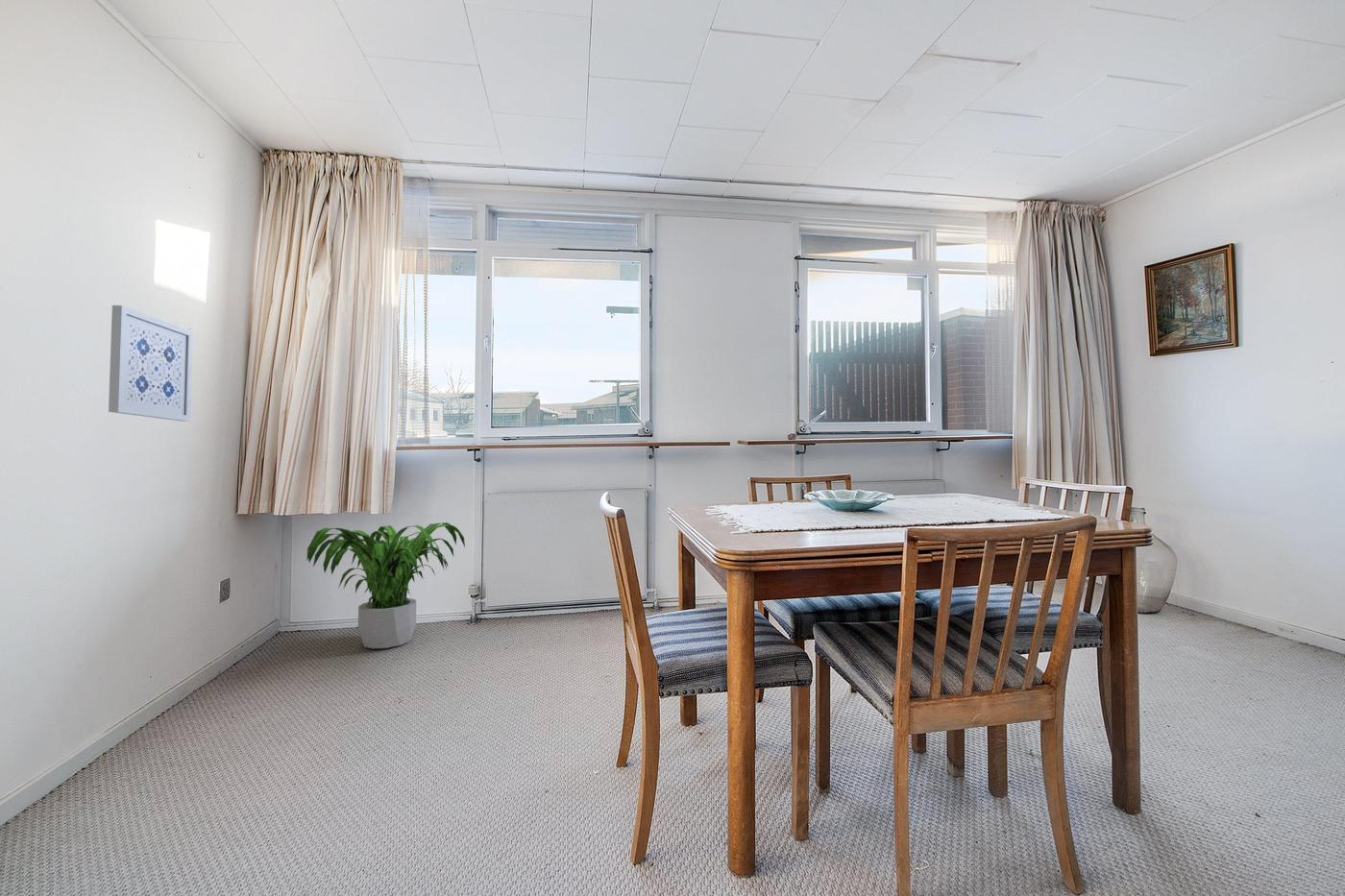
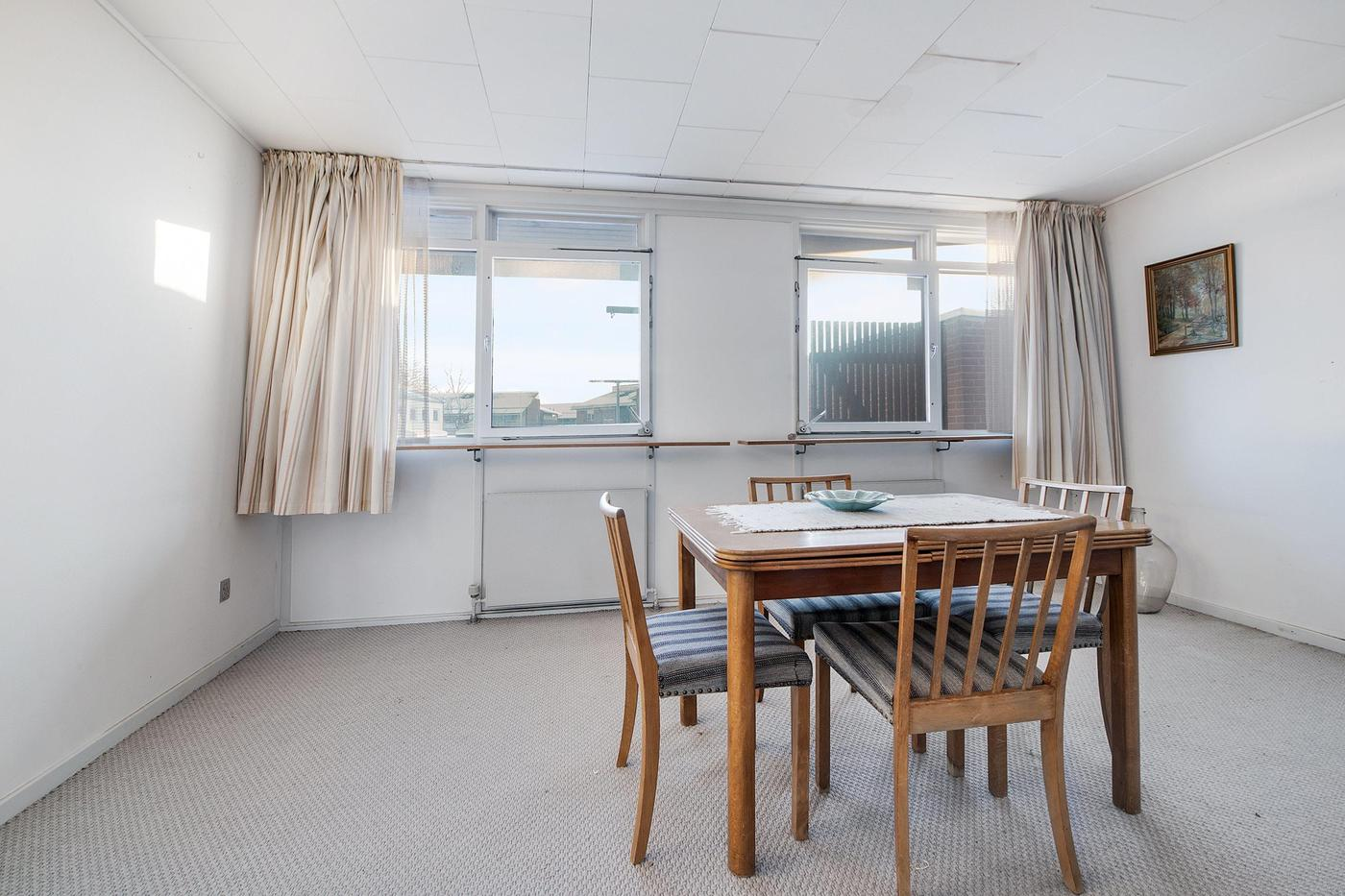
- wall art (154, 368)
- potted plant (394, 582)
